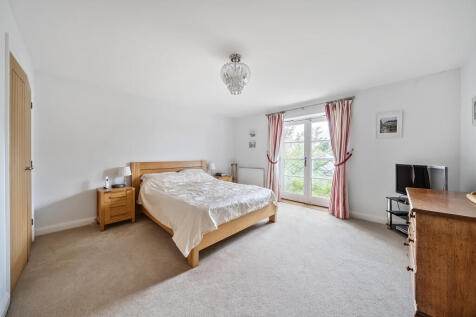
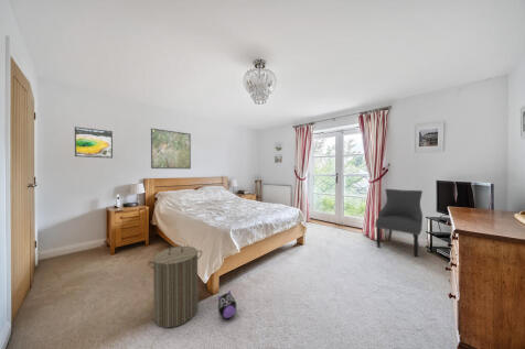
+ plush toy (227, 303)
+ chair (399, 218)
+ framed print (94, 143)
+ laundry hamper (176, 277)
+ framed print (172, 150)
